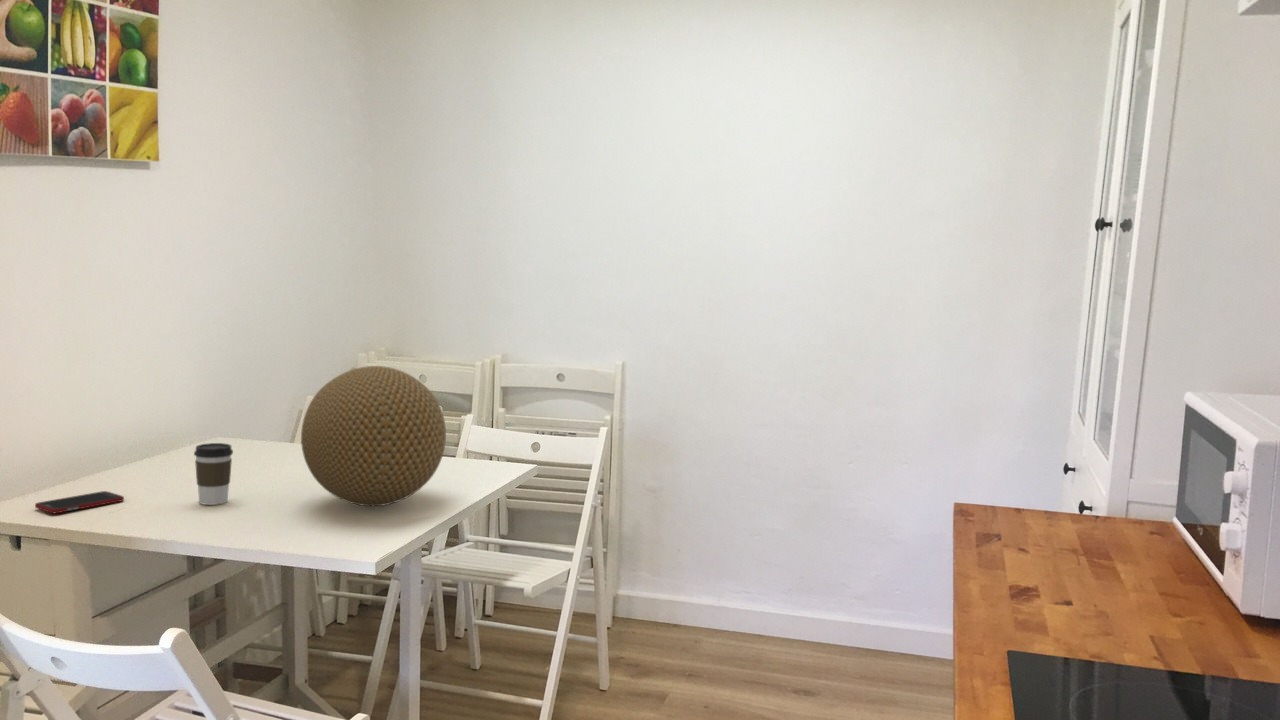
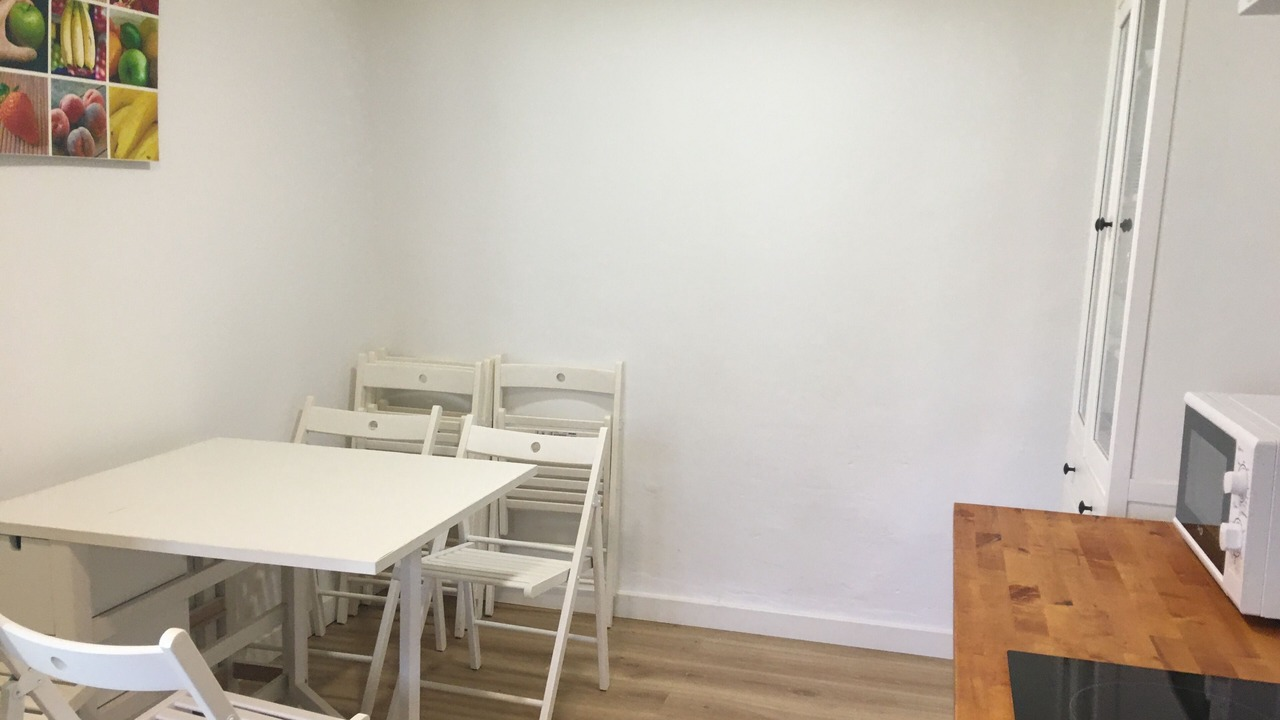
- coffee cup (213, 473)
- cell phone (80, 502)
- decorative ball (374, 435)
